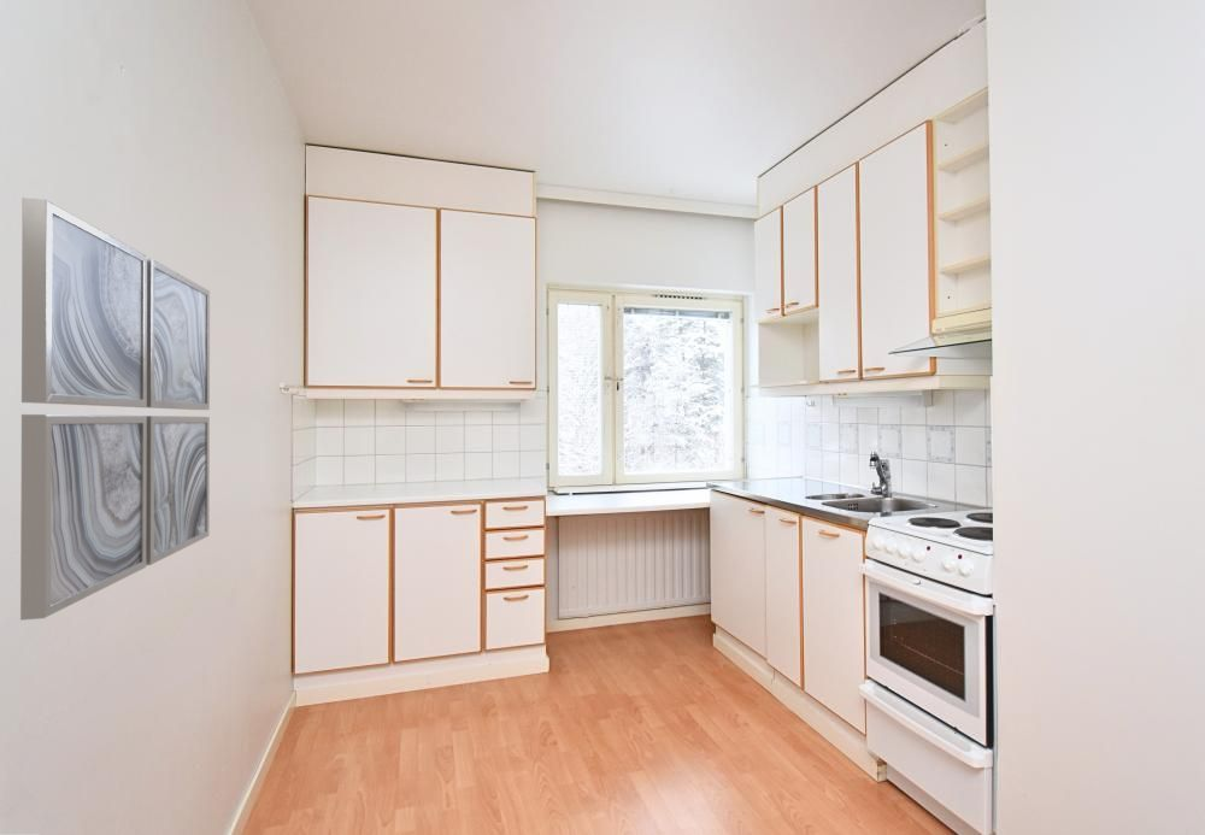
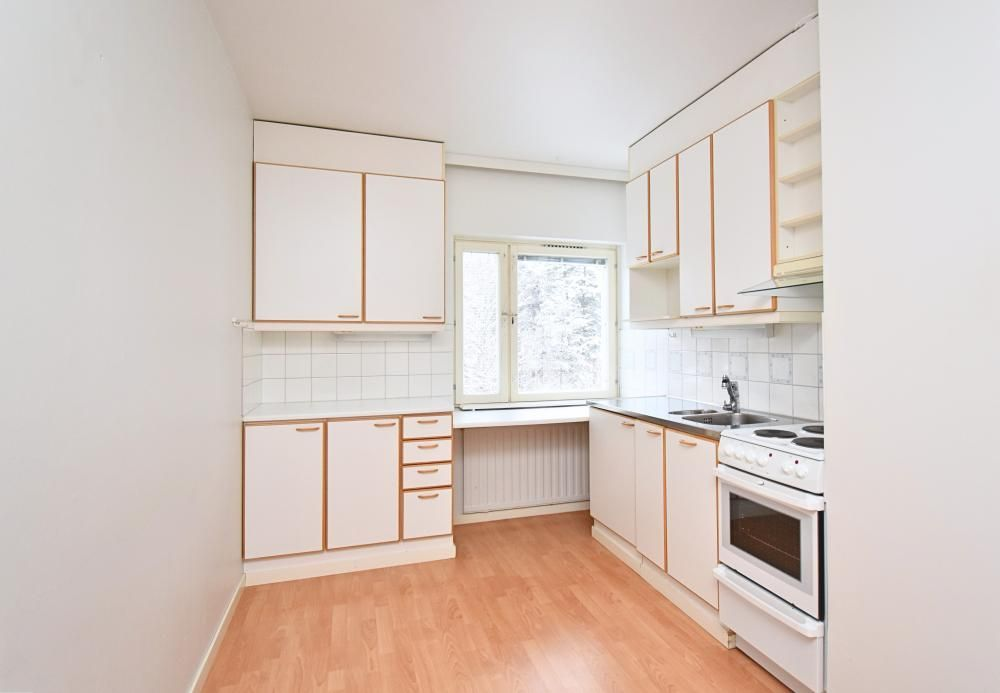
- wall art (140, 416)
